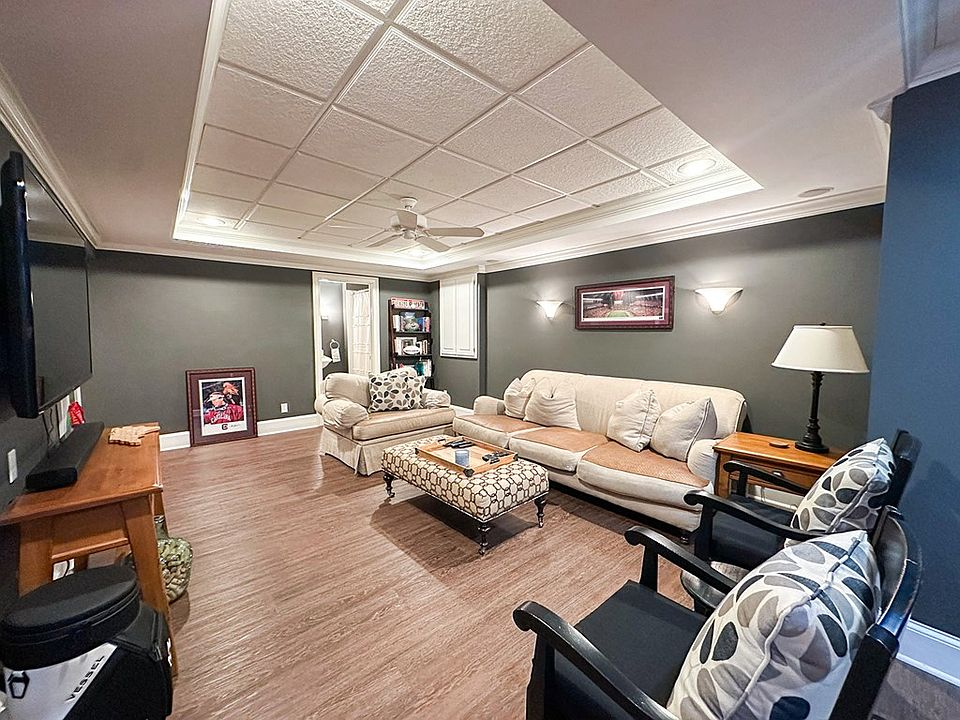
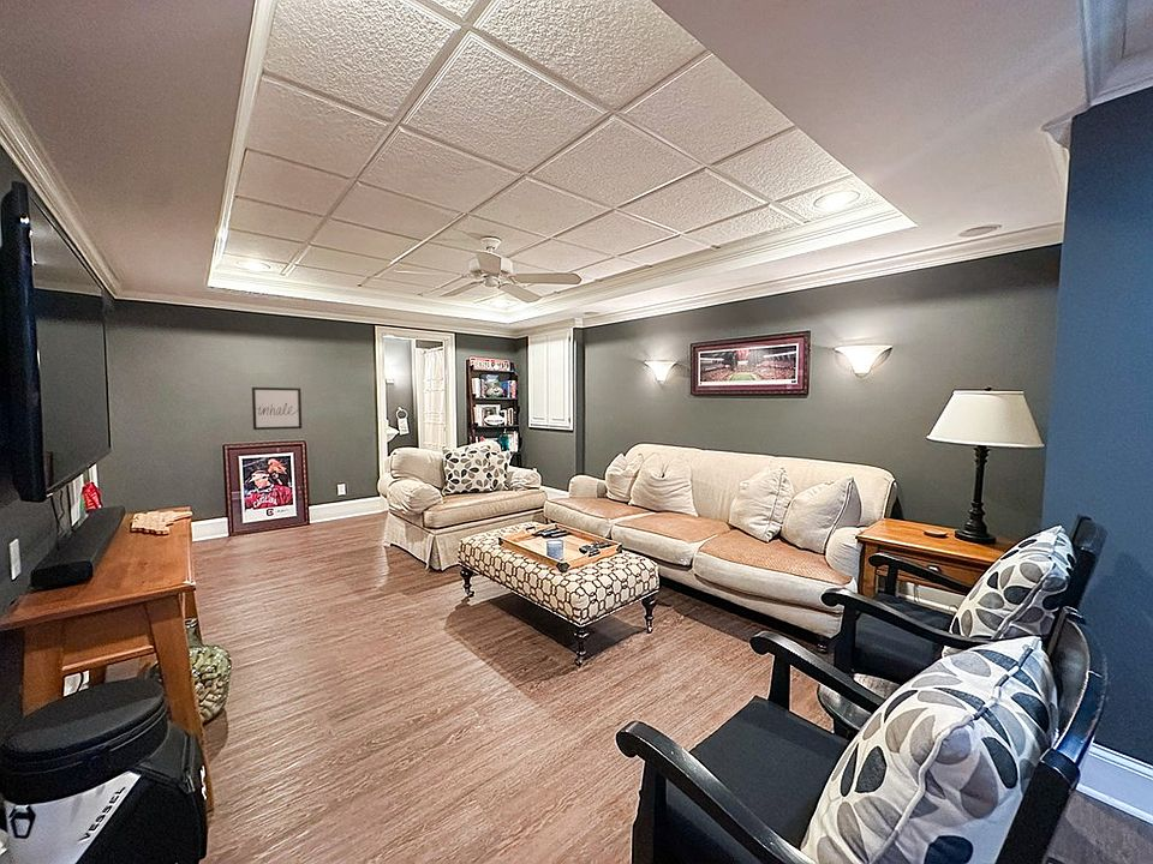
+ wall art (277, 408)
